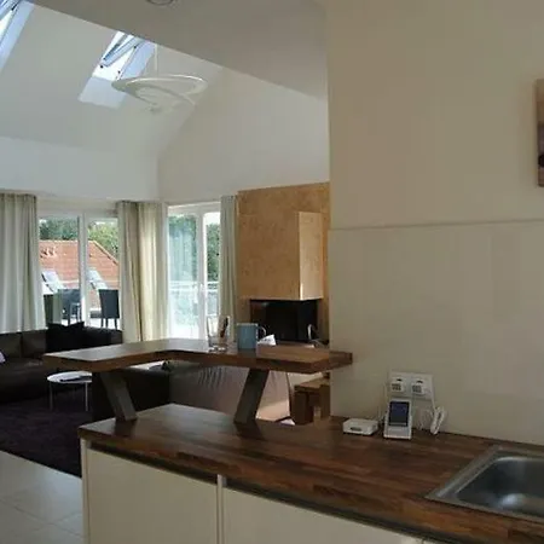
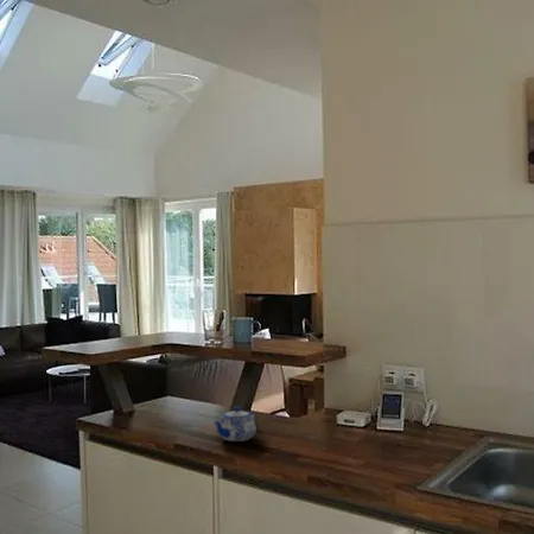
+ teapot (235, 422)
